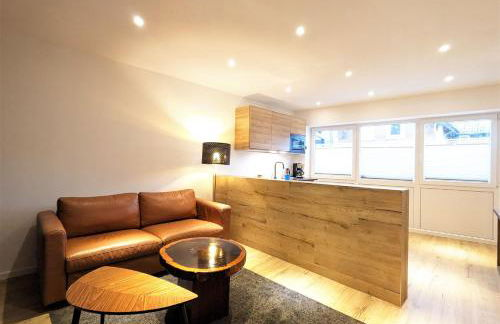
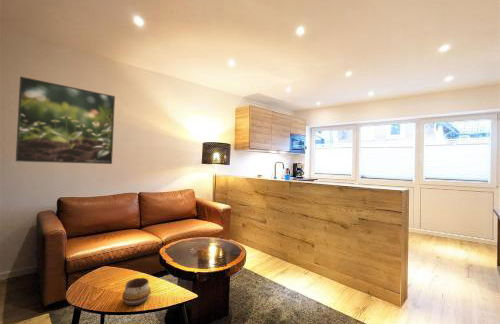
+ decorative bowl (136, 291)
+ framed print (70, 125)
